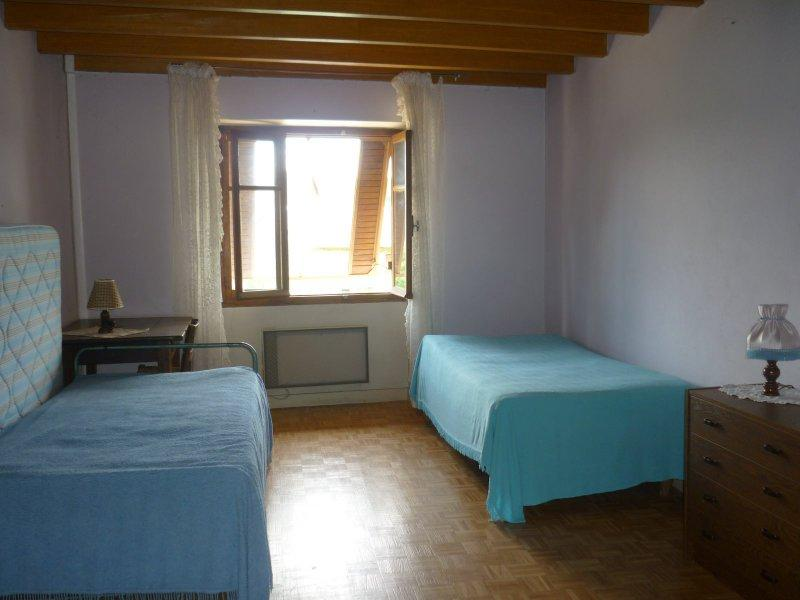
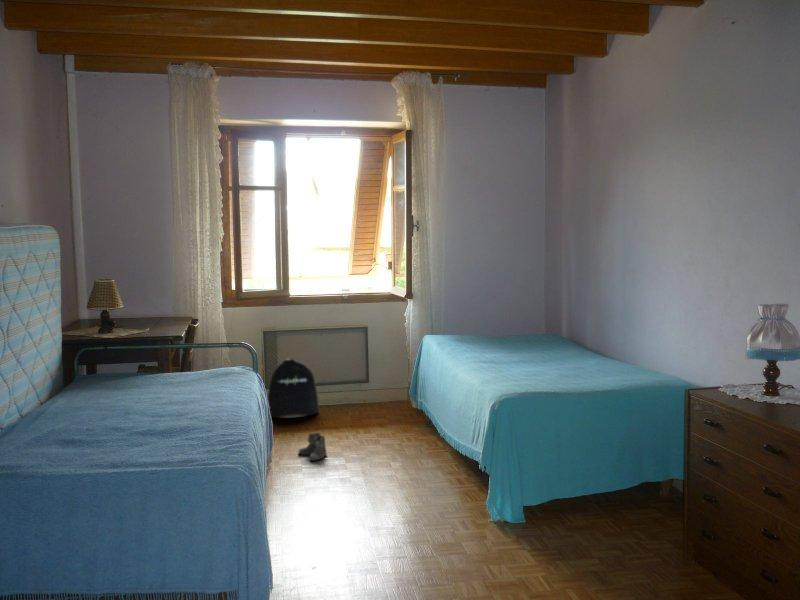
+ backpack (288, 385)
+ boots (313, 445)
